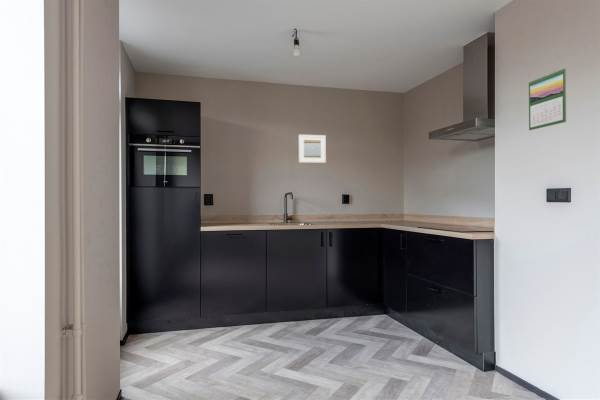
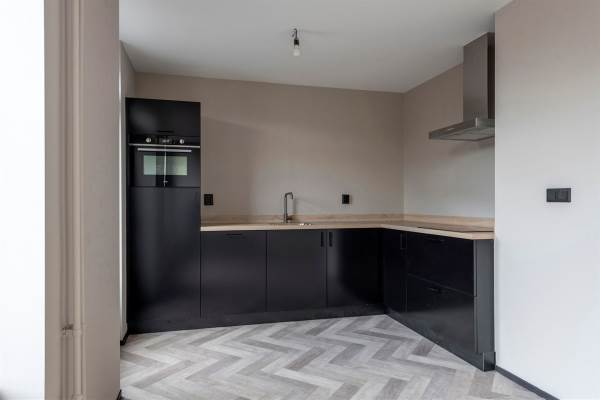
- calendar (546, 100)
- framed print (312, 148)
